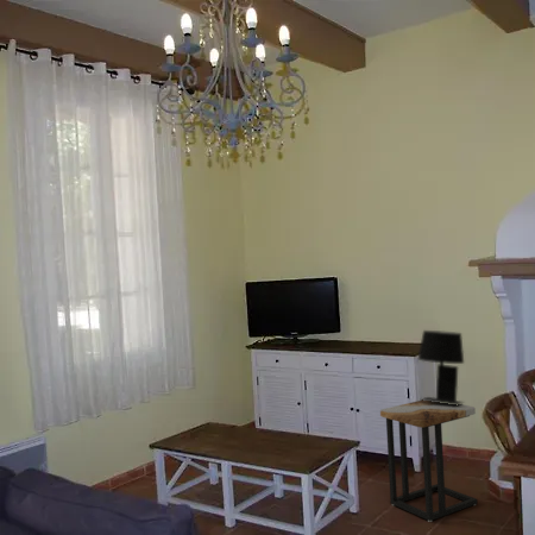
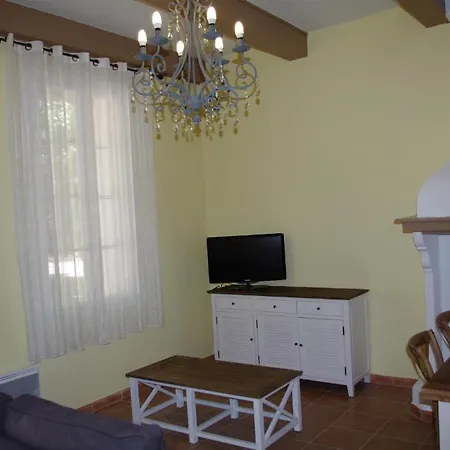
- side table (429, 457)
- table lamp (438, 370)
